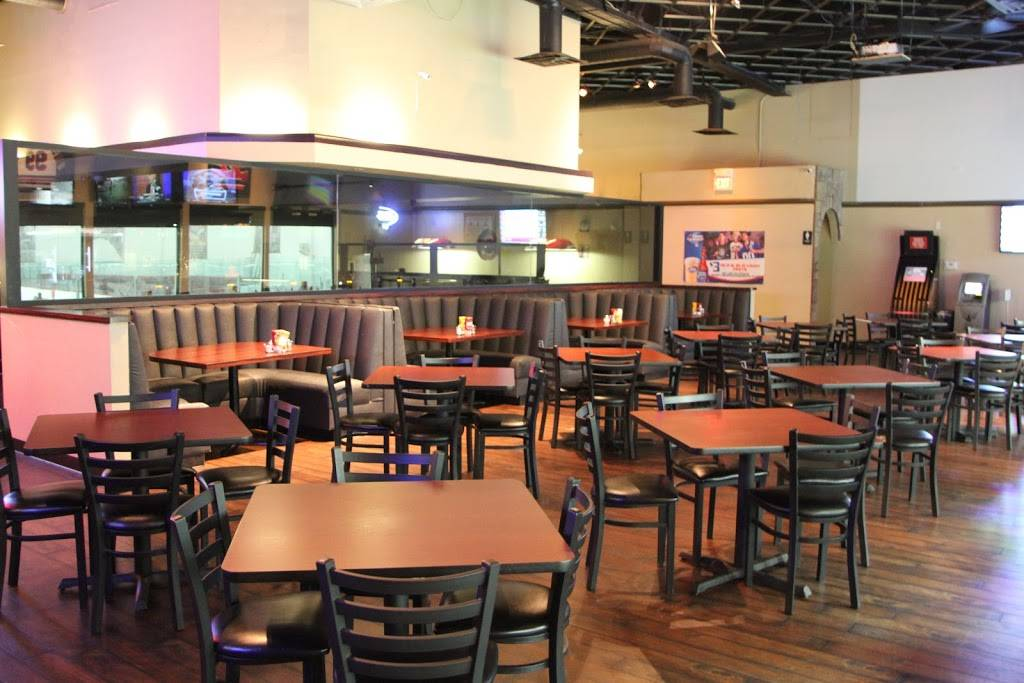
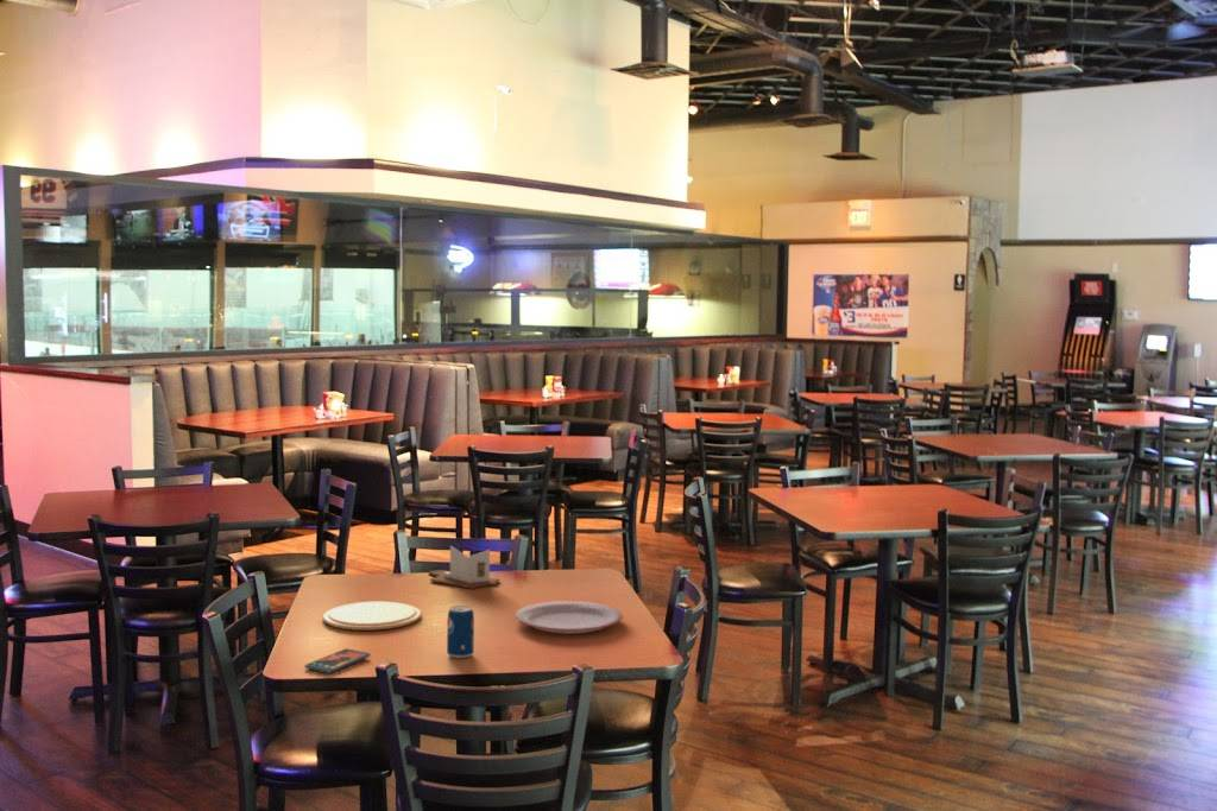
+ plate (568, 619)
+ beverage can (460, 632)
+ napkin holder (462, 562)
+ smartphone (338, 660)
+ plate (372, 614)
